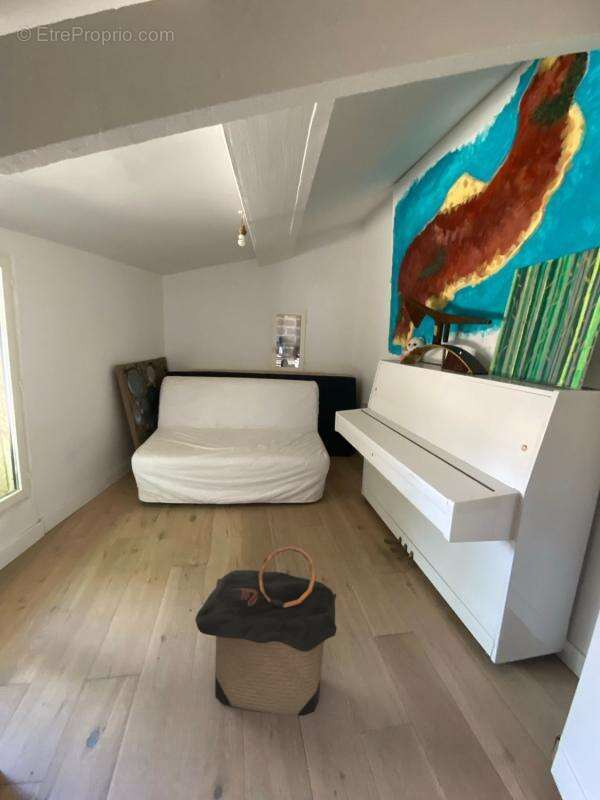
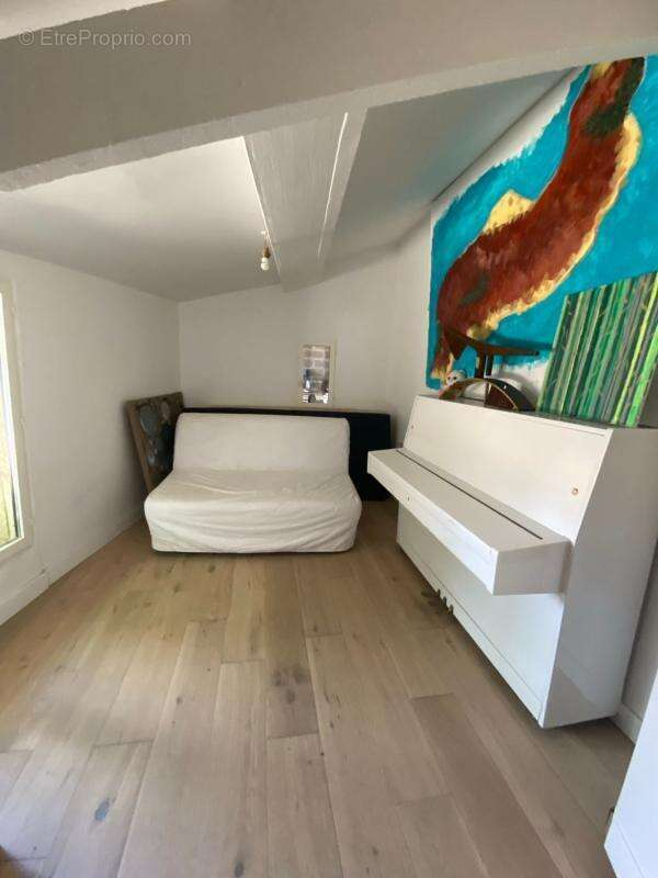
- laundry hamper (267, 626)
